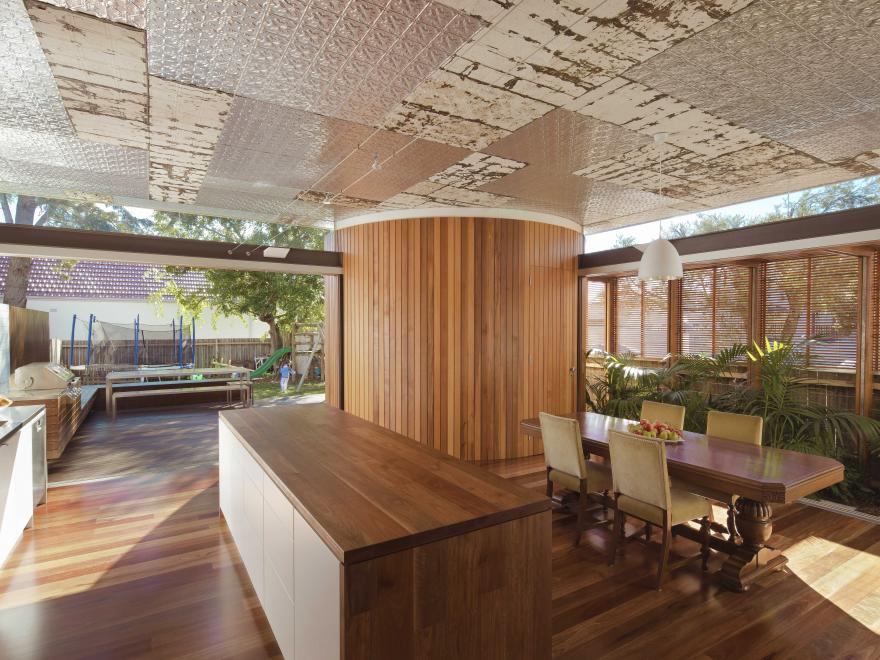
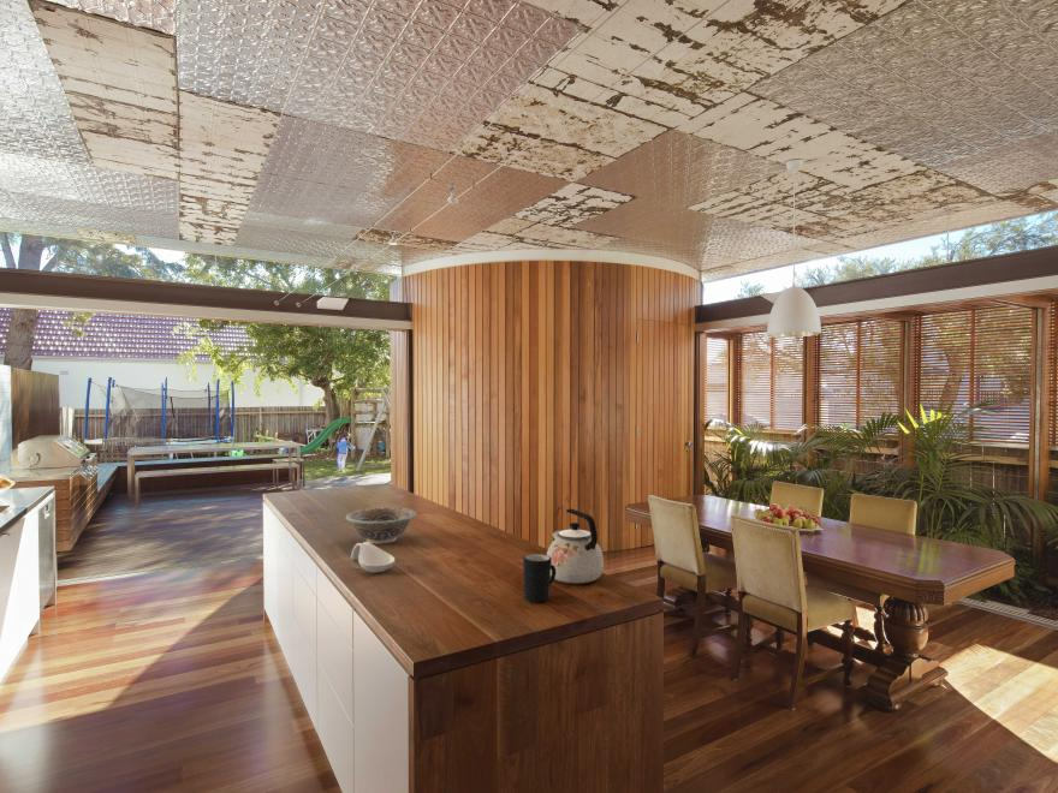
+ mug (541, 576)
+ spoon rest (369, 555)
+ decorative bowl (381, 526)
+ kettle (573, 543)
